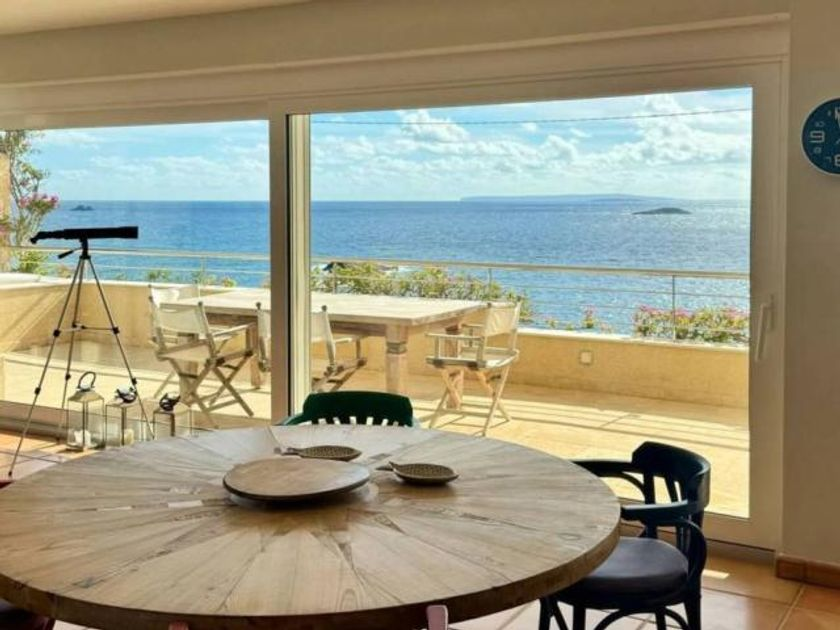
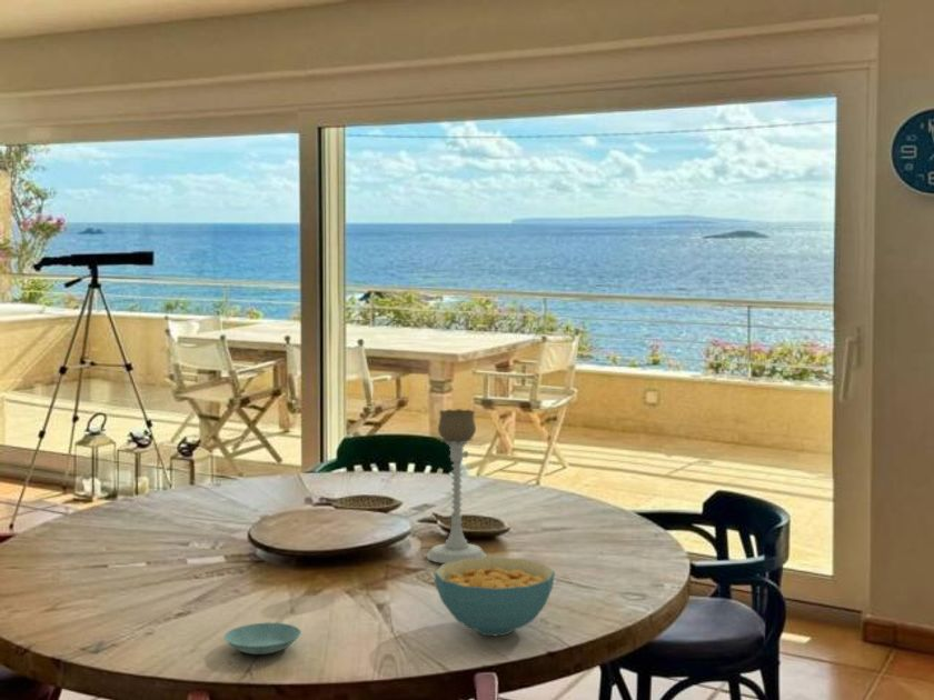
+ saucer (262, 640)
+ cereal bowl (494, 600)
+ candle holder (456, 483)
